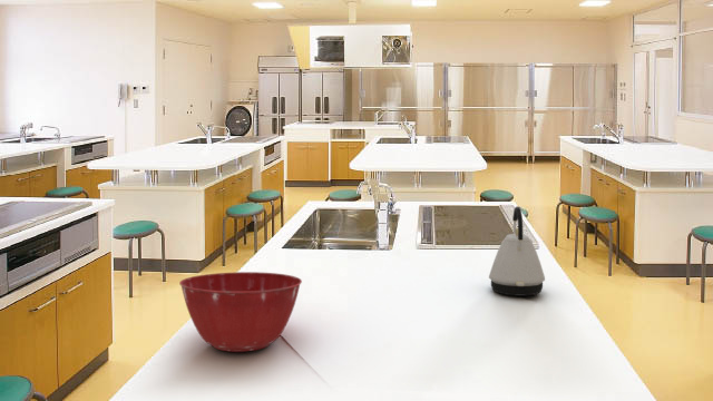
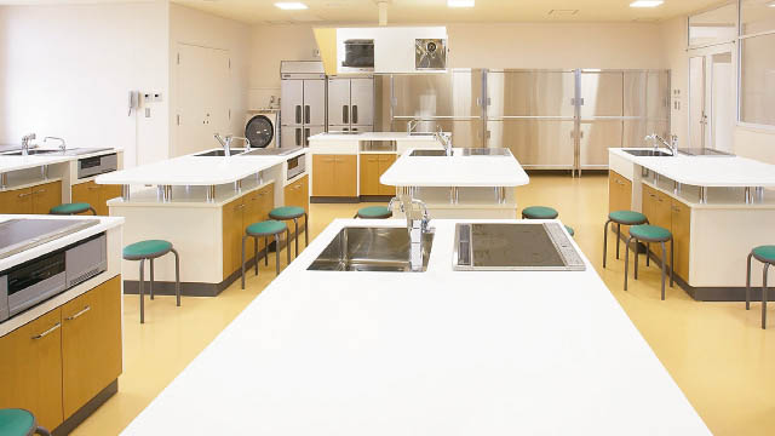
- mixing bowl (242, 312)
- kettle (516, 248)
